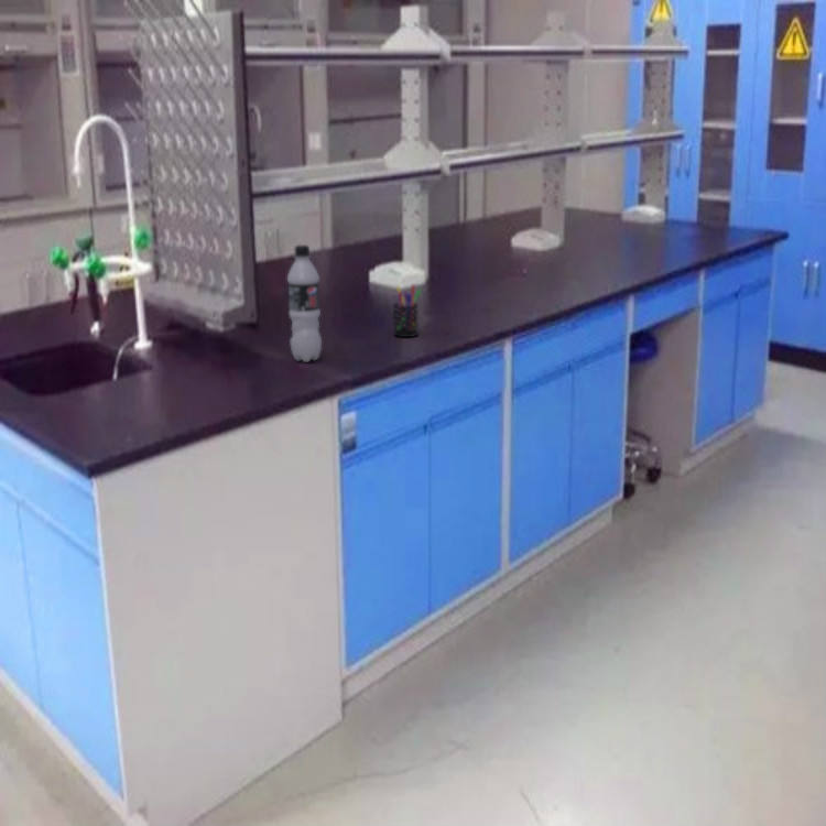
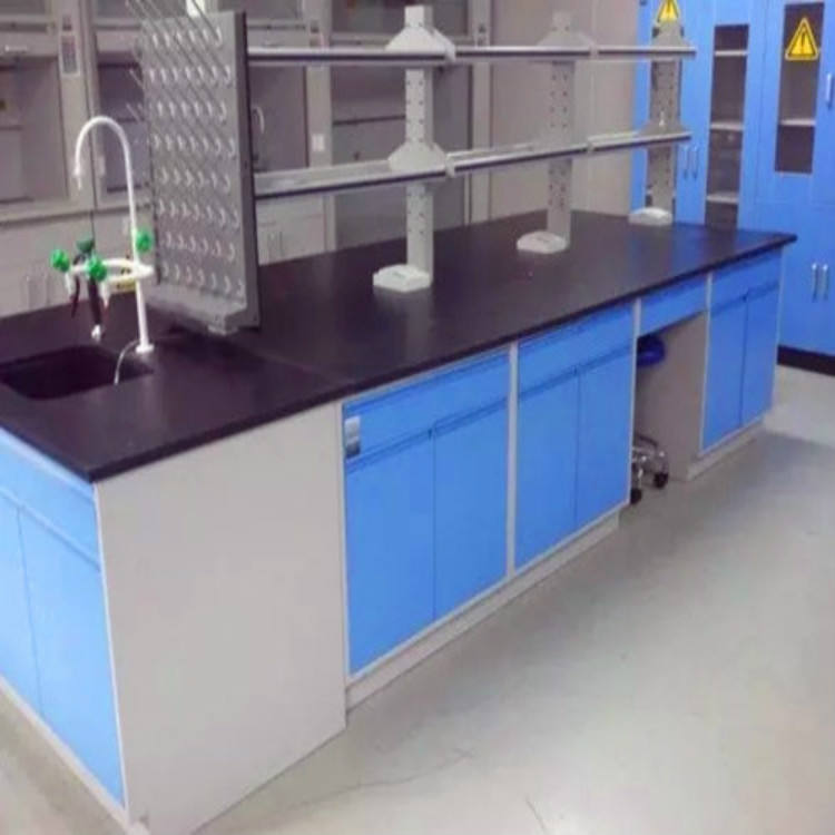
- pen holder (409, 308)
- beverage bottle (304, 303)
